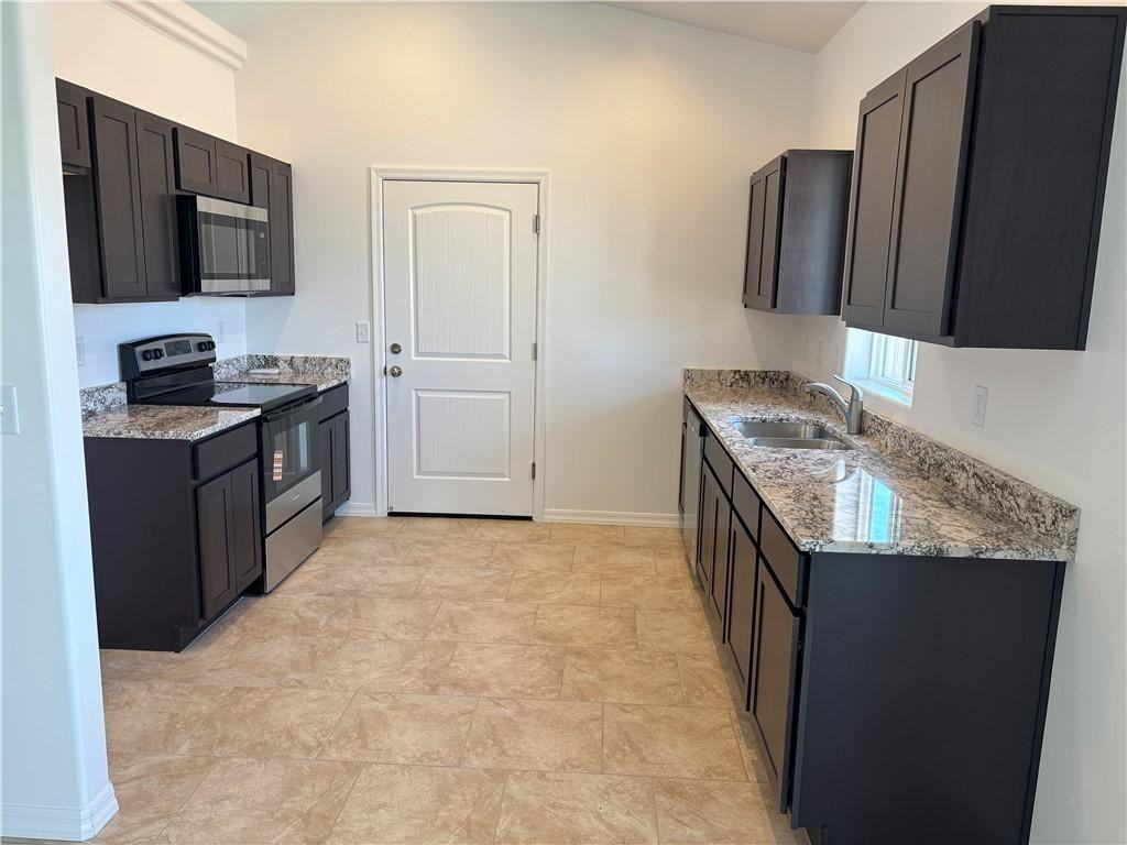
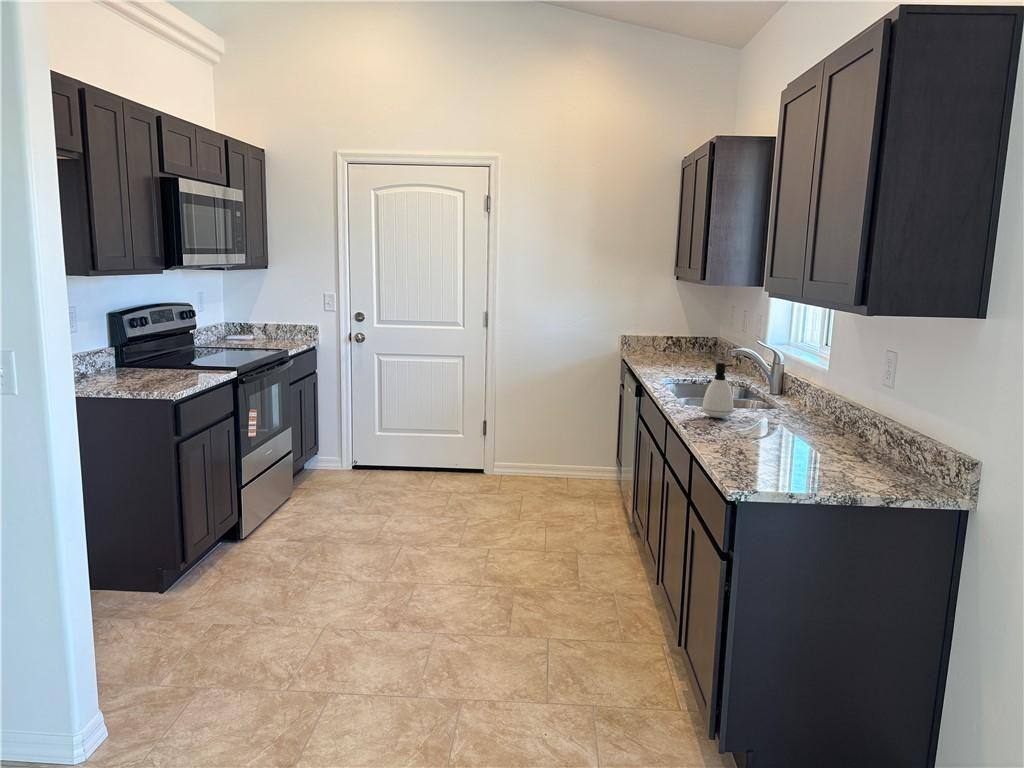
+ soap dispenser (719, 390)
